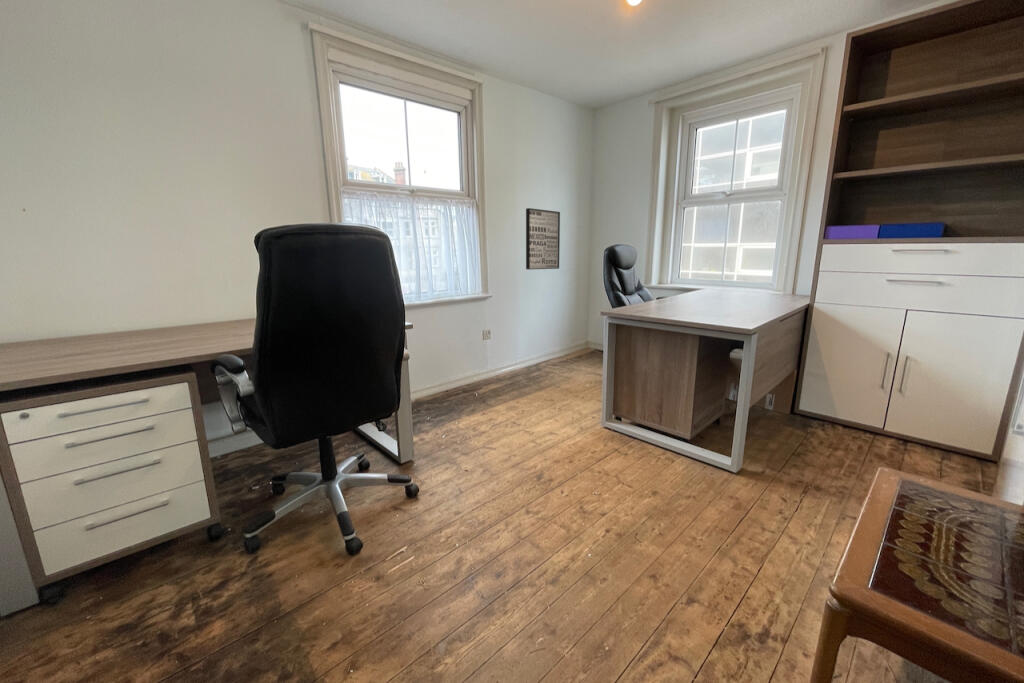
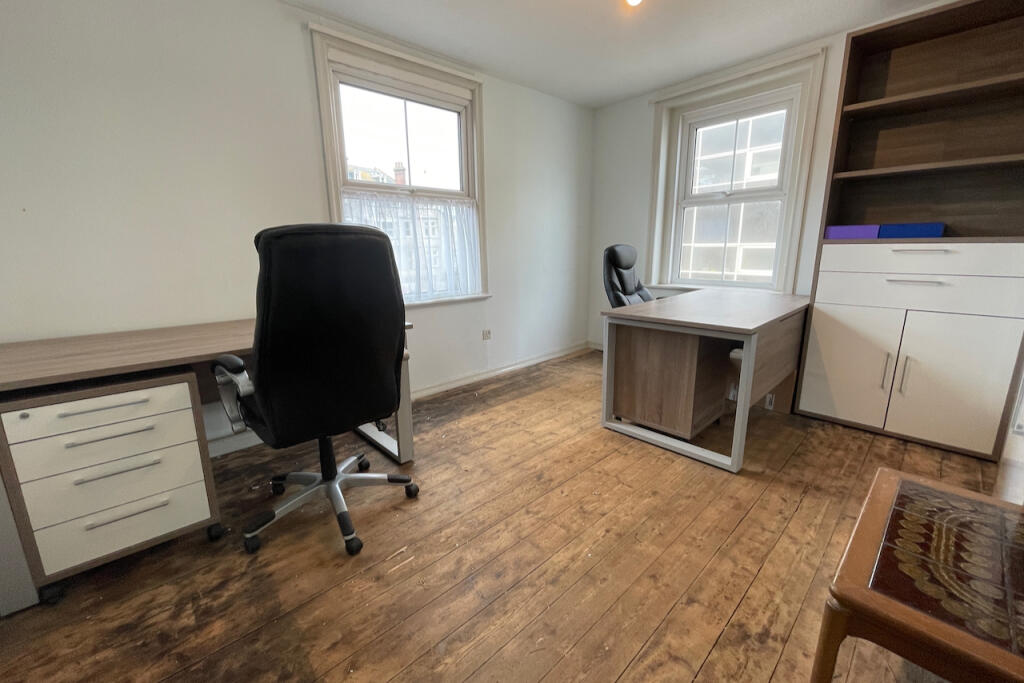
- wall art (543, 240)
